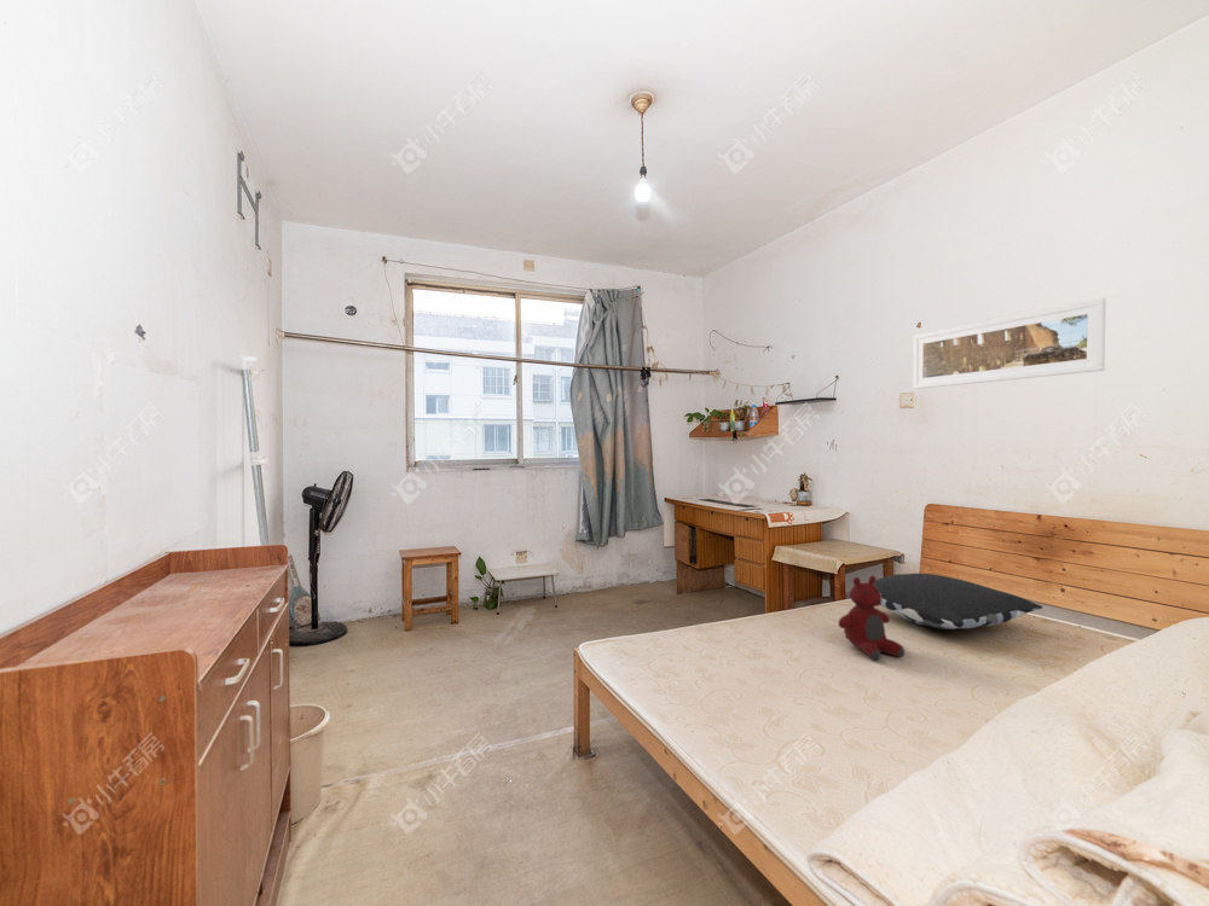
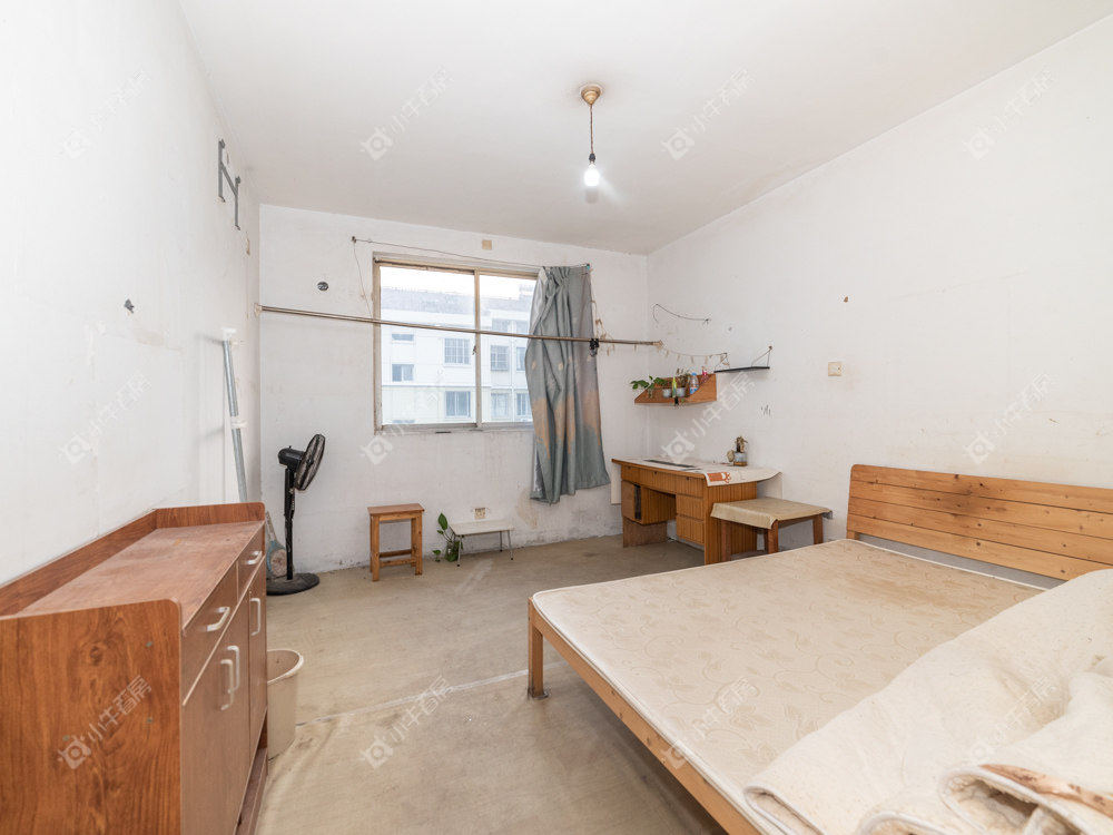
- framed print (994, 350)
- pillow (944, 599)
- teddy bear (872, 615)
